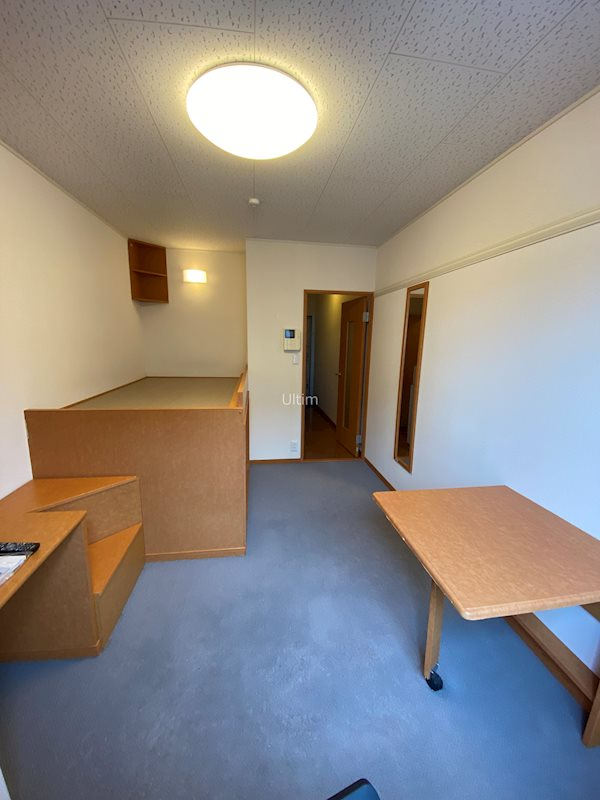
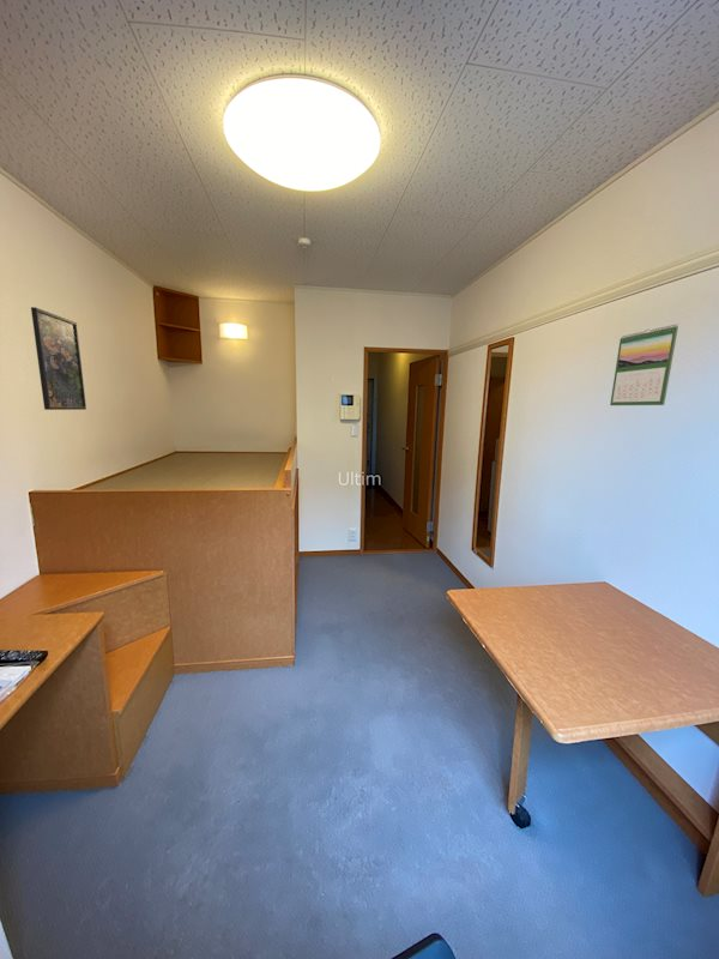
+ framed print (61, 363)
+ calendar (641, 367)
